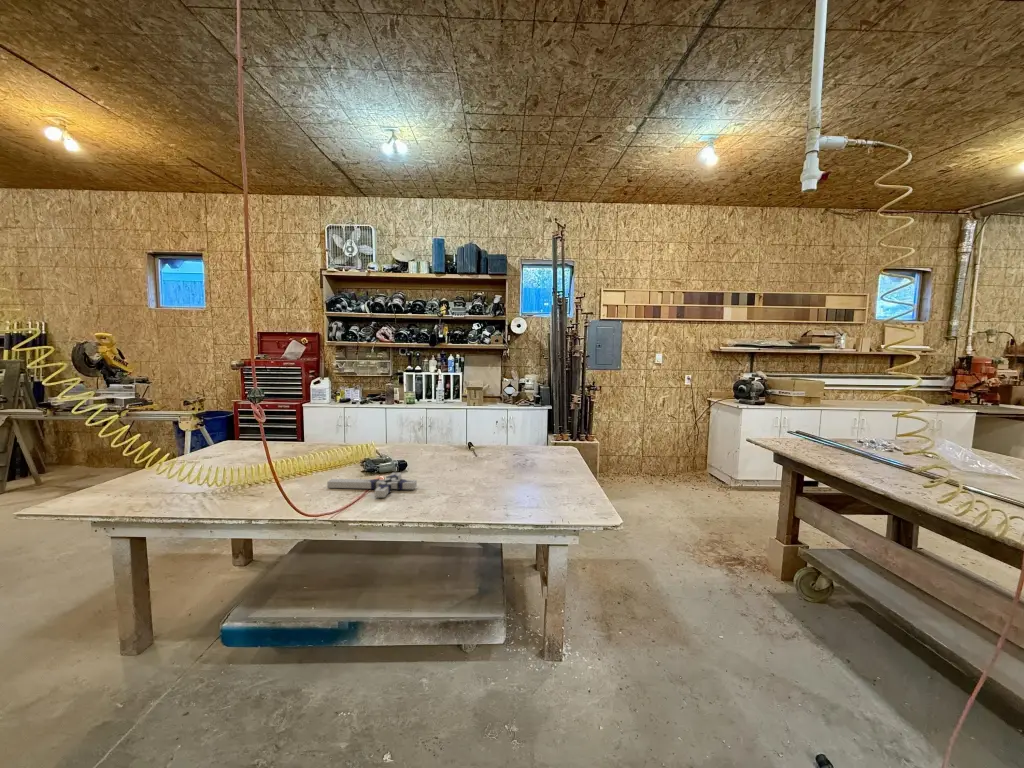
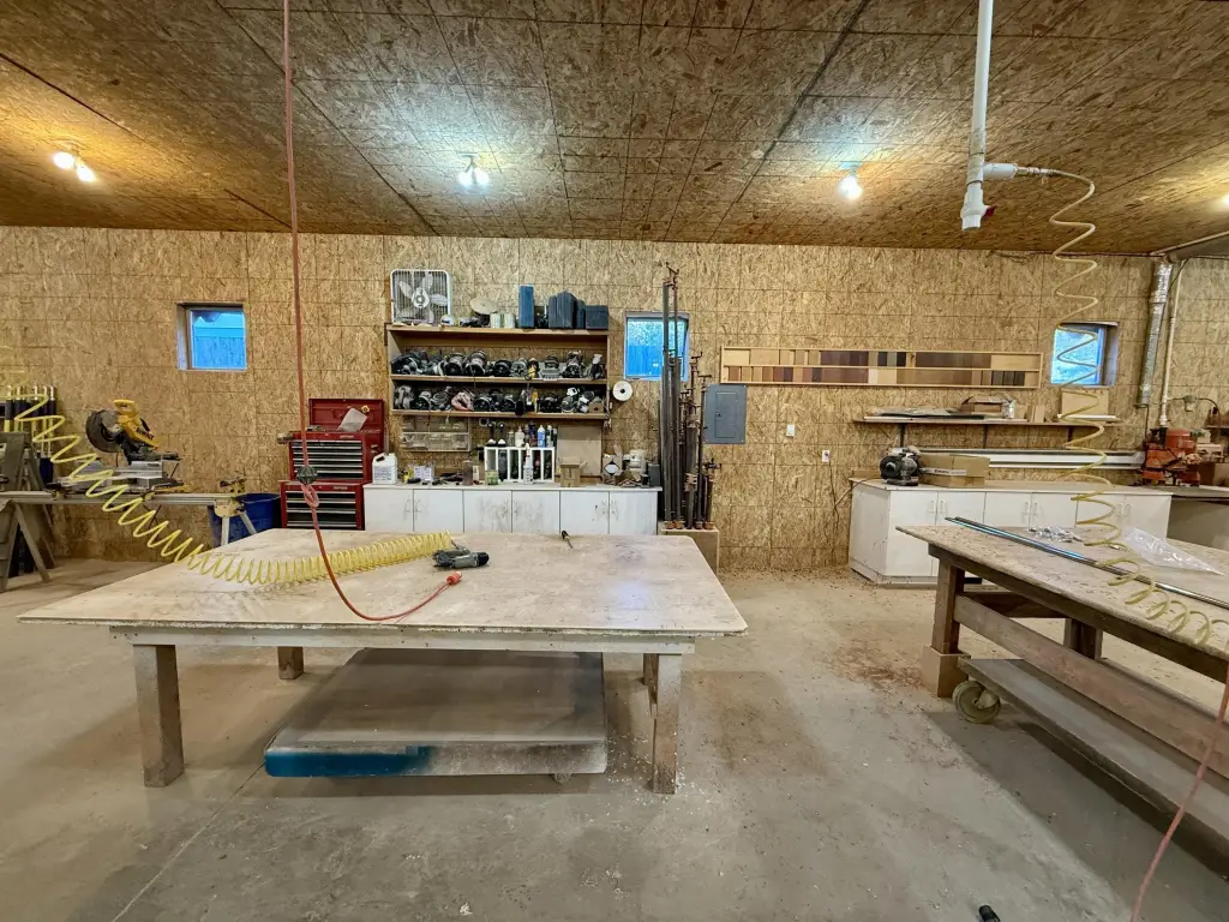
- clamp (372, 483)
